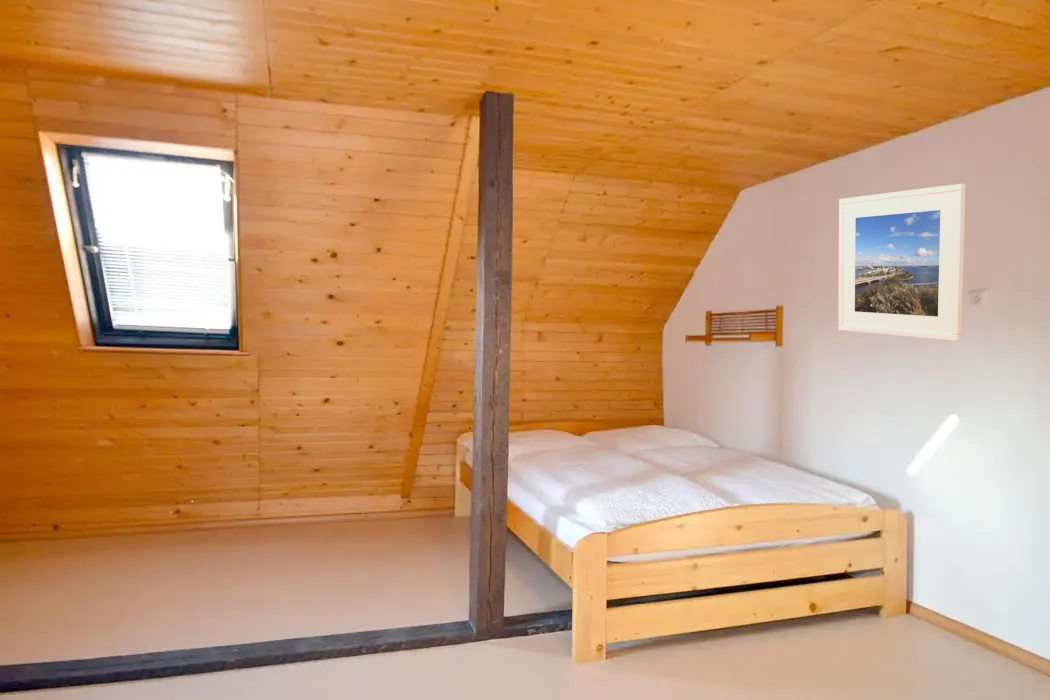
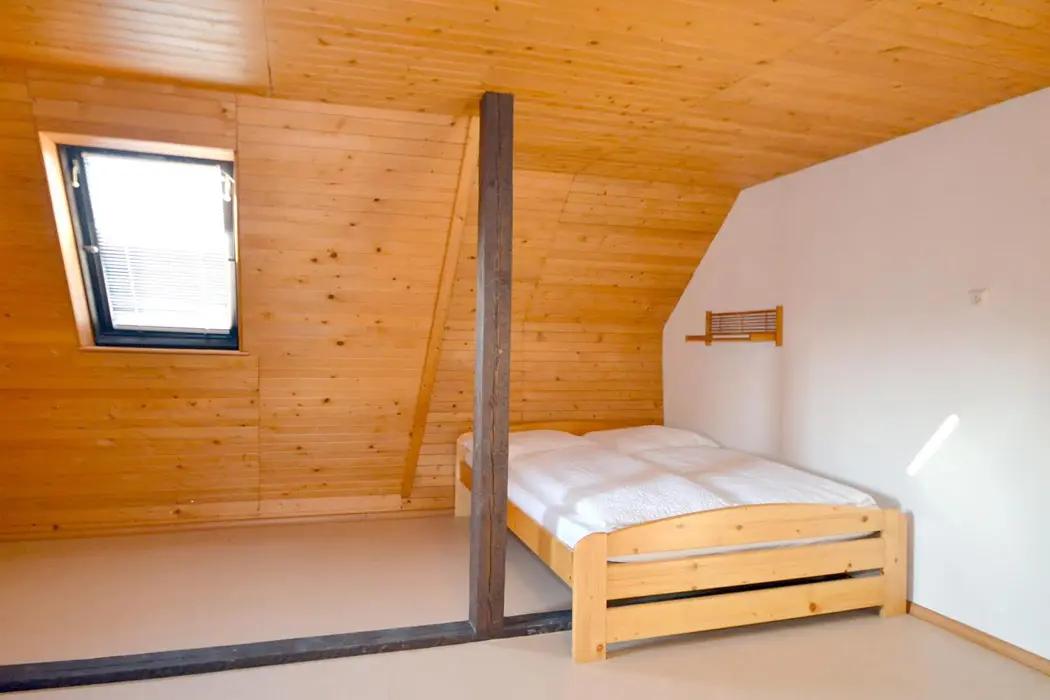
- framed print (895, 264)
